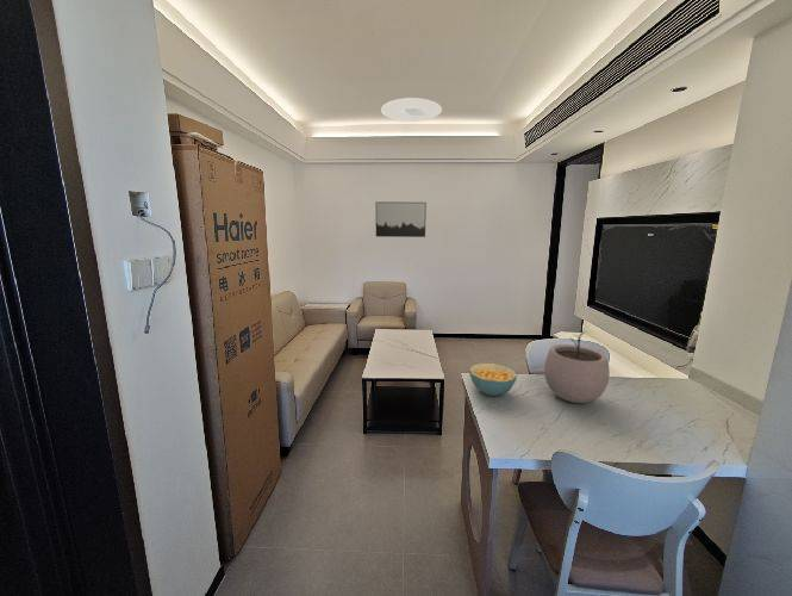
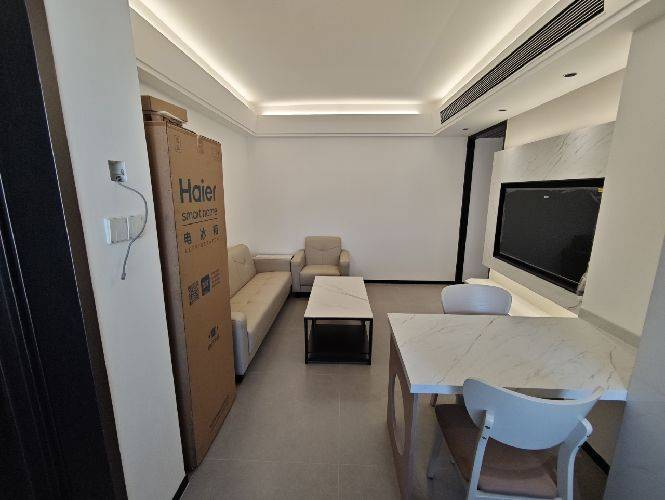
- wall art (400, 219)
- plant pot (575, 365)
- cereal bowl (492, 381)
- ceiling light (411, 107)
